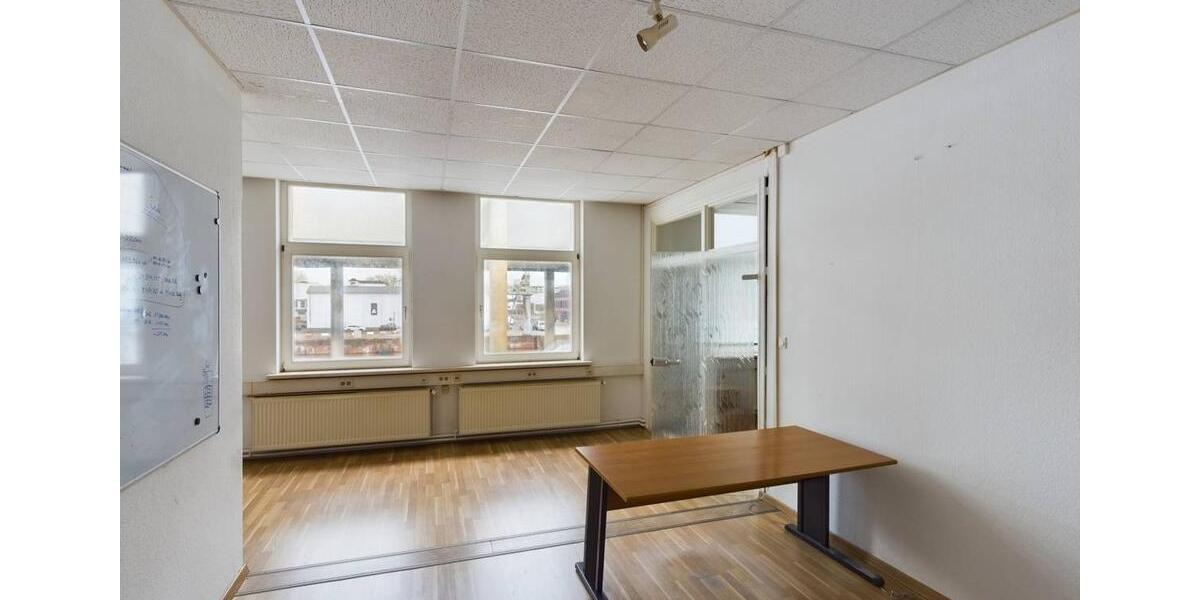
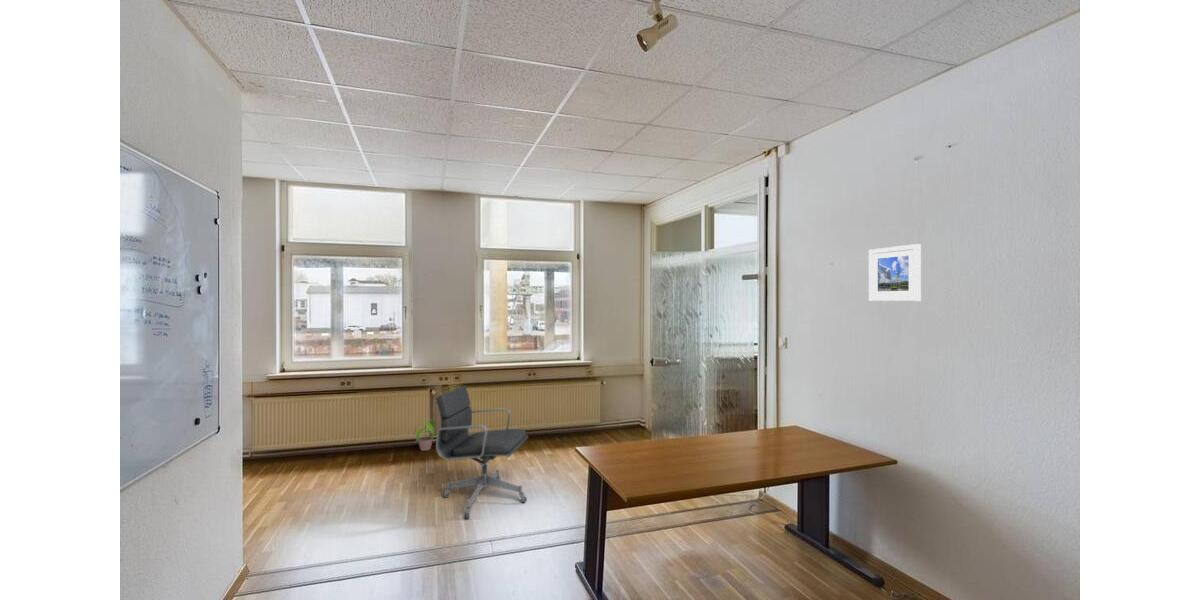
+ office chair (484, 445)
+ potted plant (425, 434)
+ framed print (893, 274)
